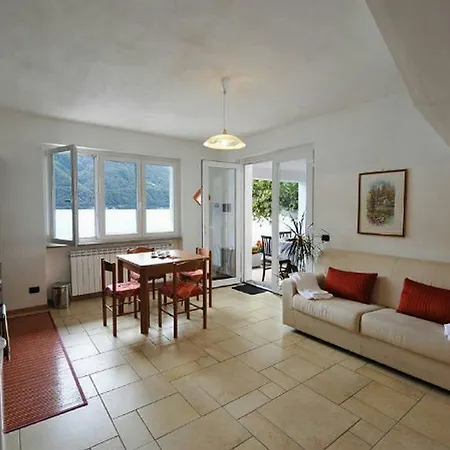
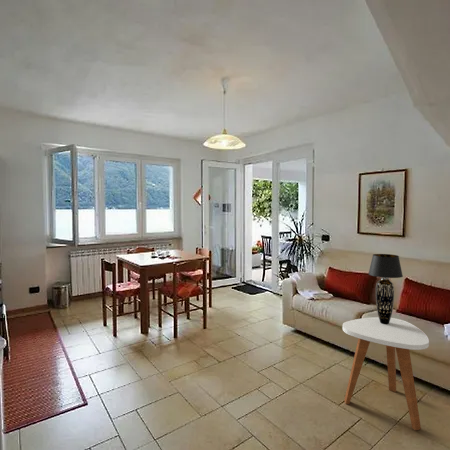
+ side table (389, 367)
+ table lamp (385, 289)
